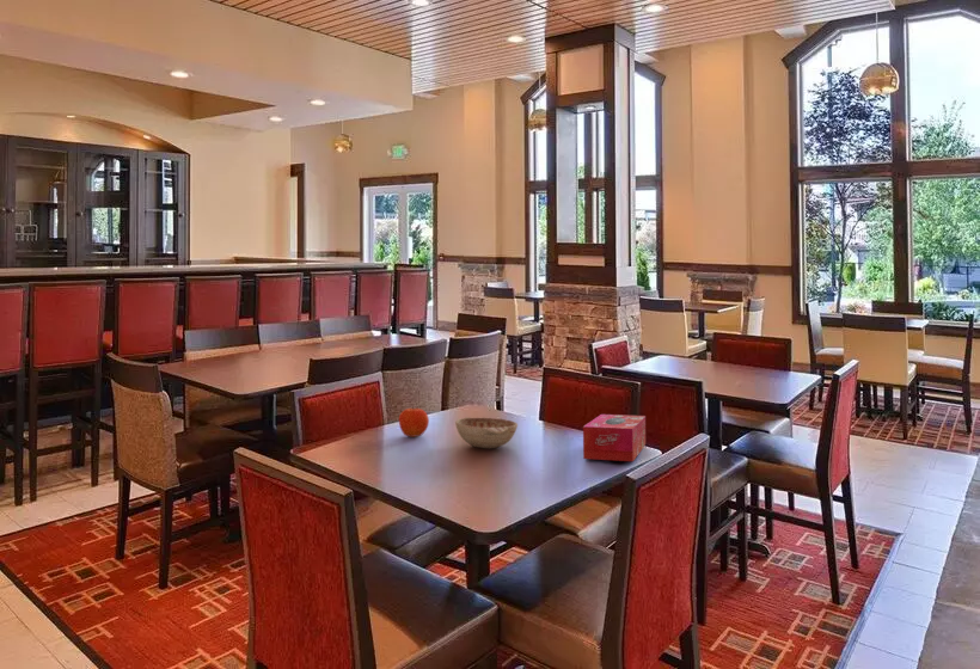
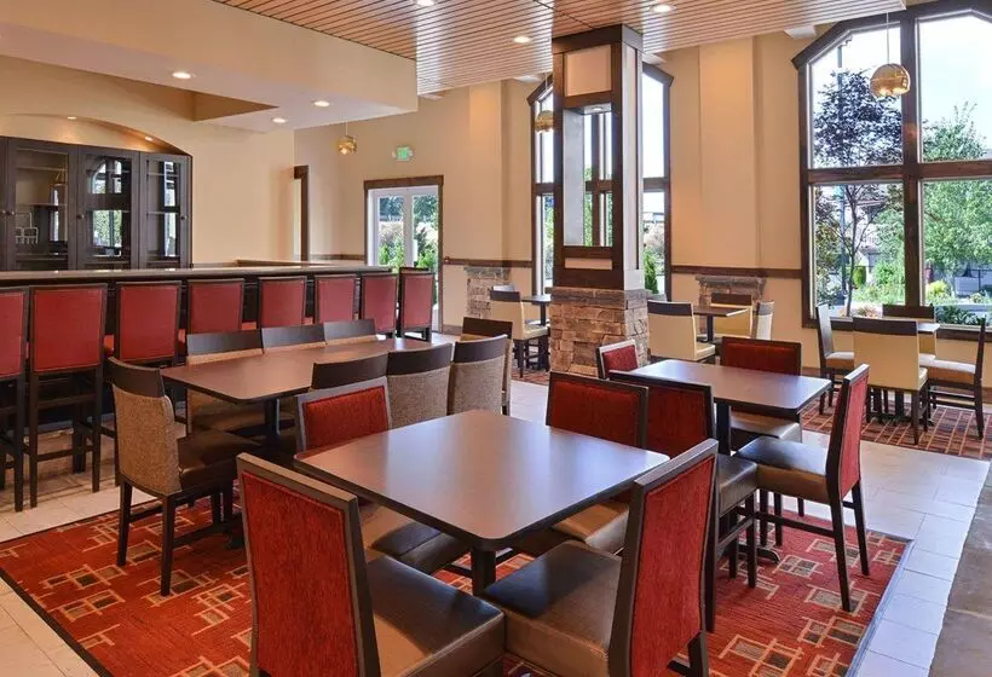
- fruit (414, 422)
- tissue box (615, 436)
- decorative bowl (486, 434)
